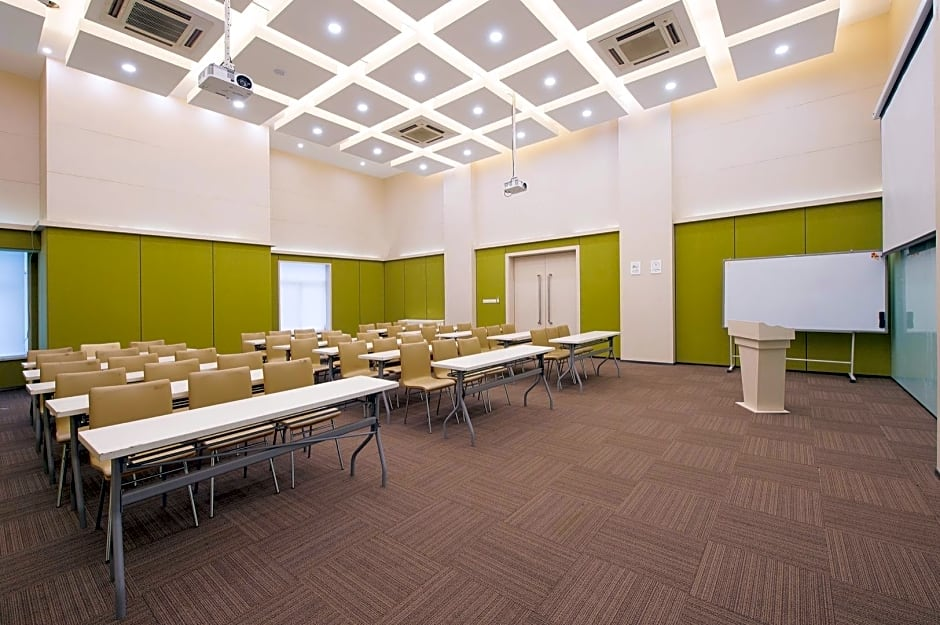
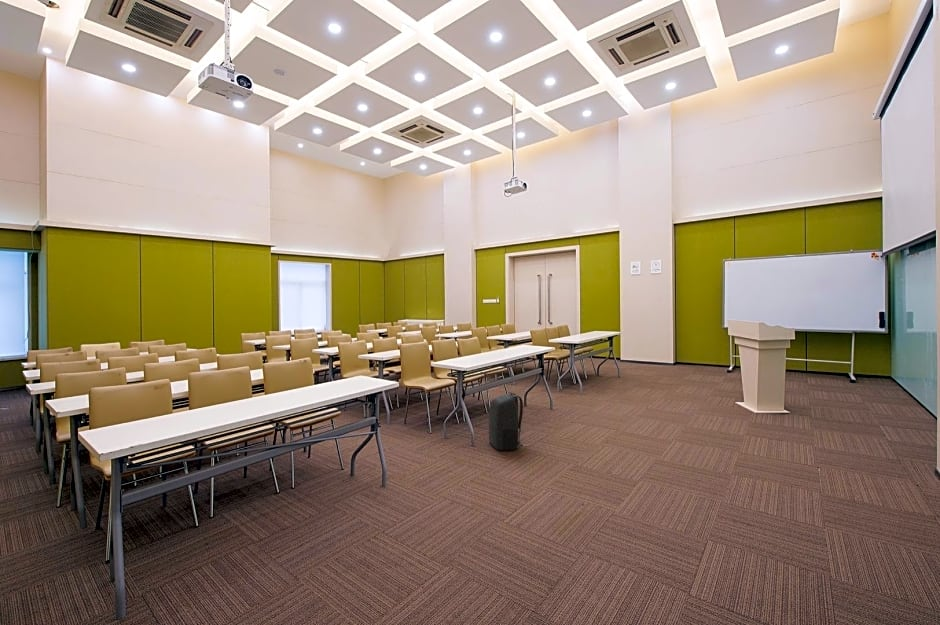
+ backpack (508, 418)
